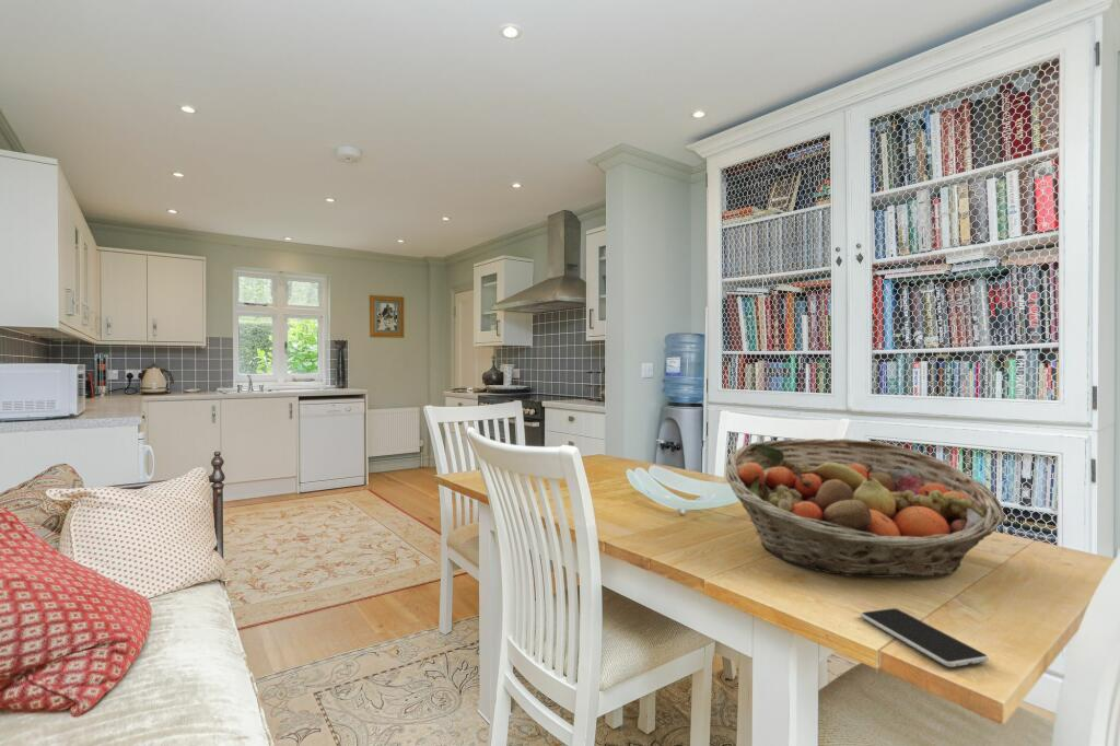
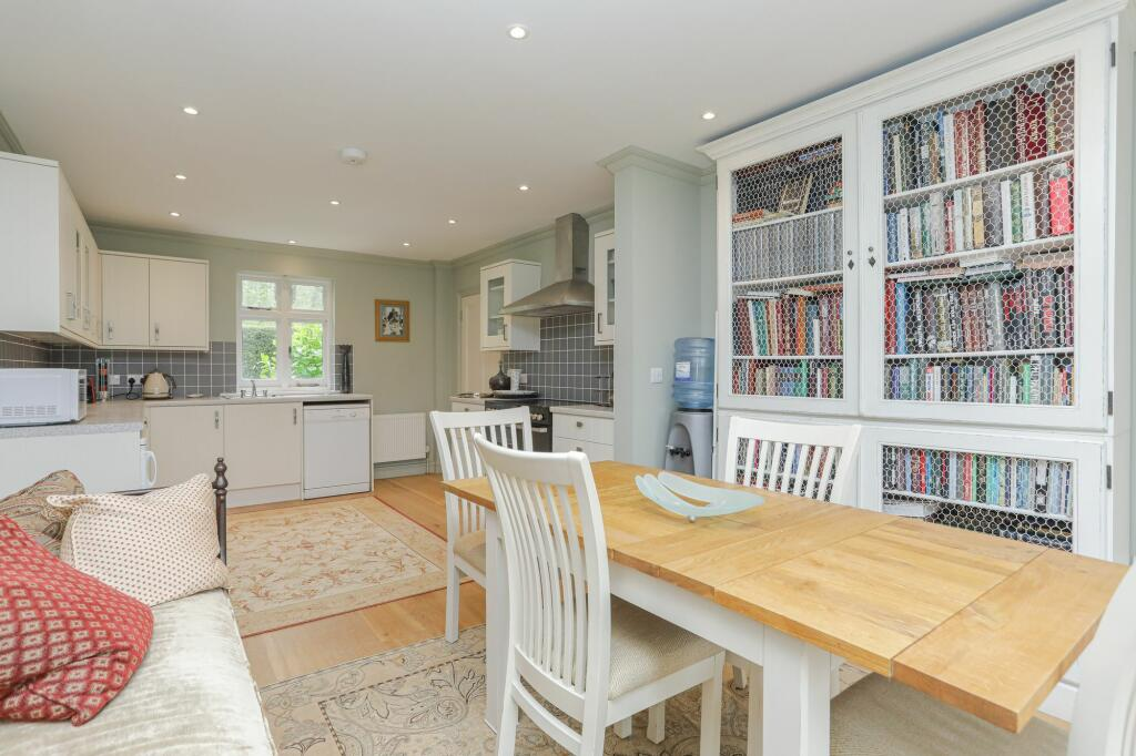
- smartphone (919, 634)
- fruit basket (851, 499)
